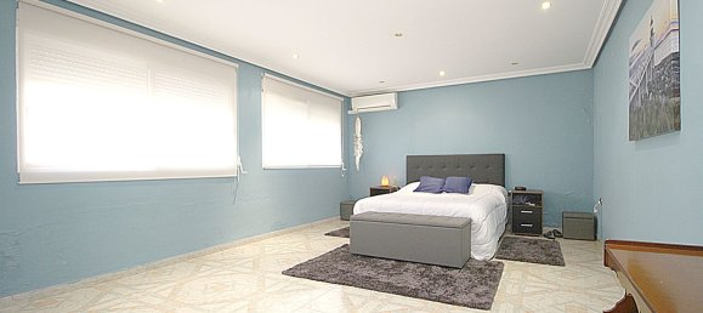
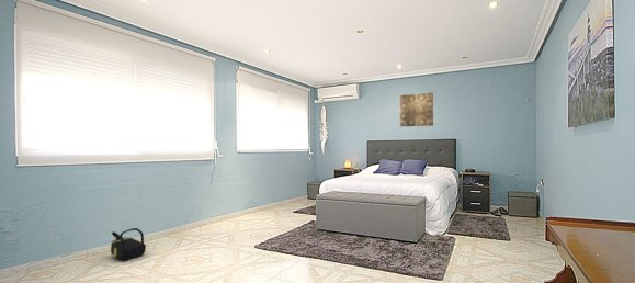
+ backpack (124, 241)
+ wall art (416, 110)
